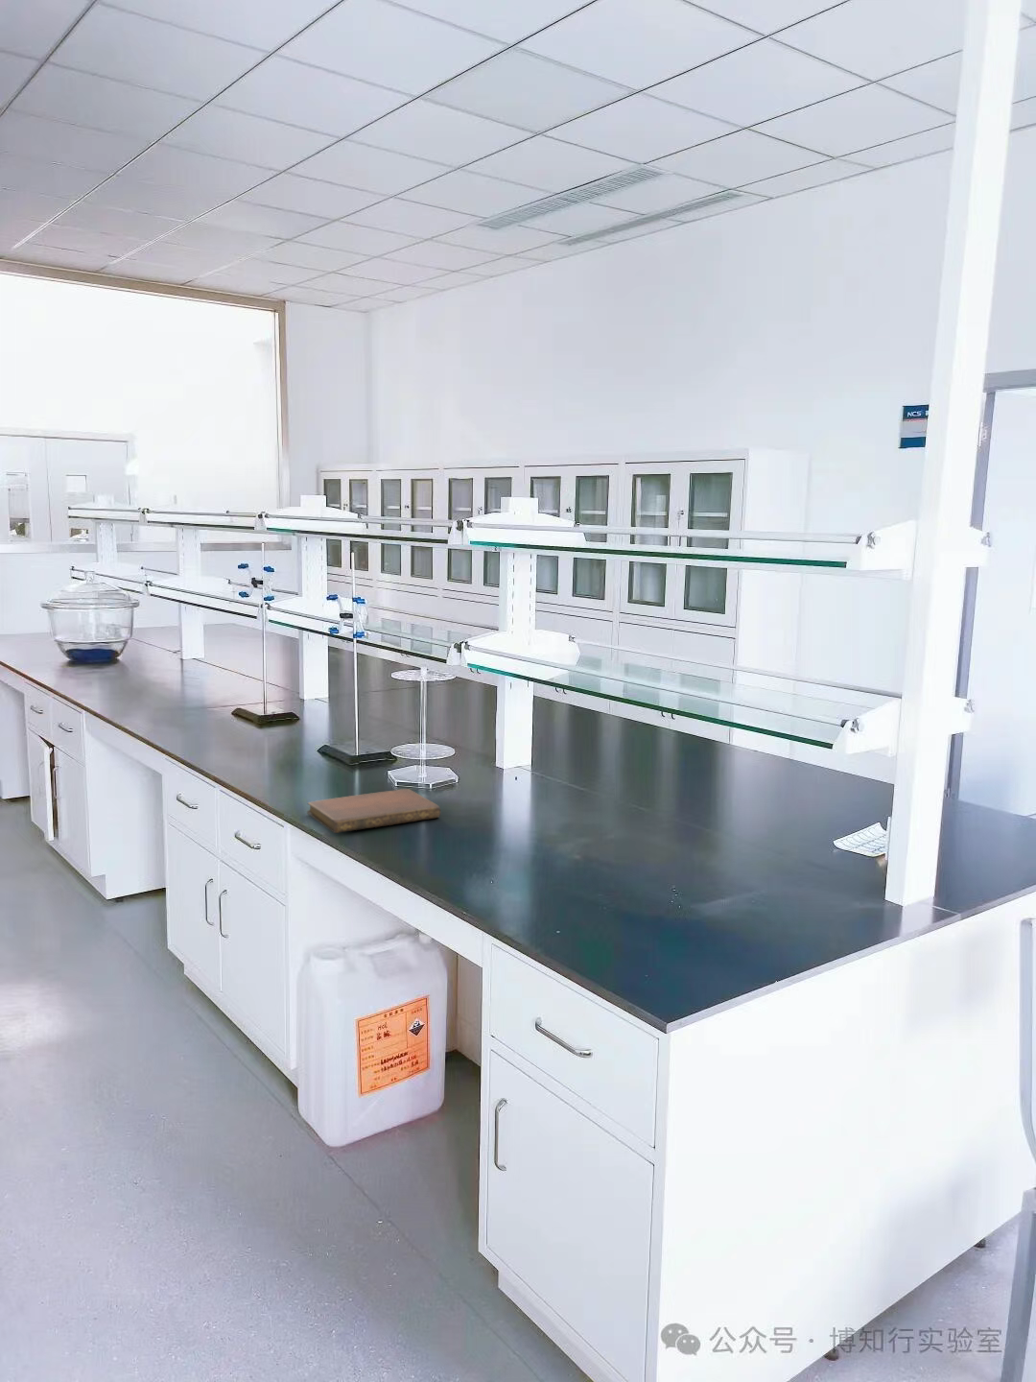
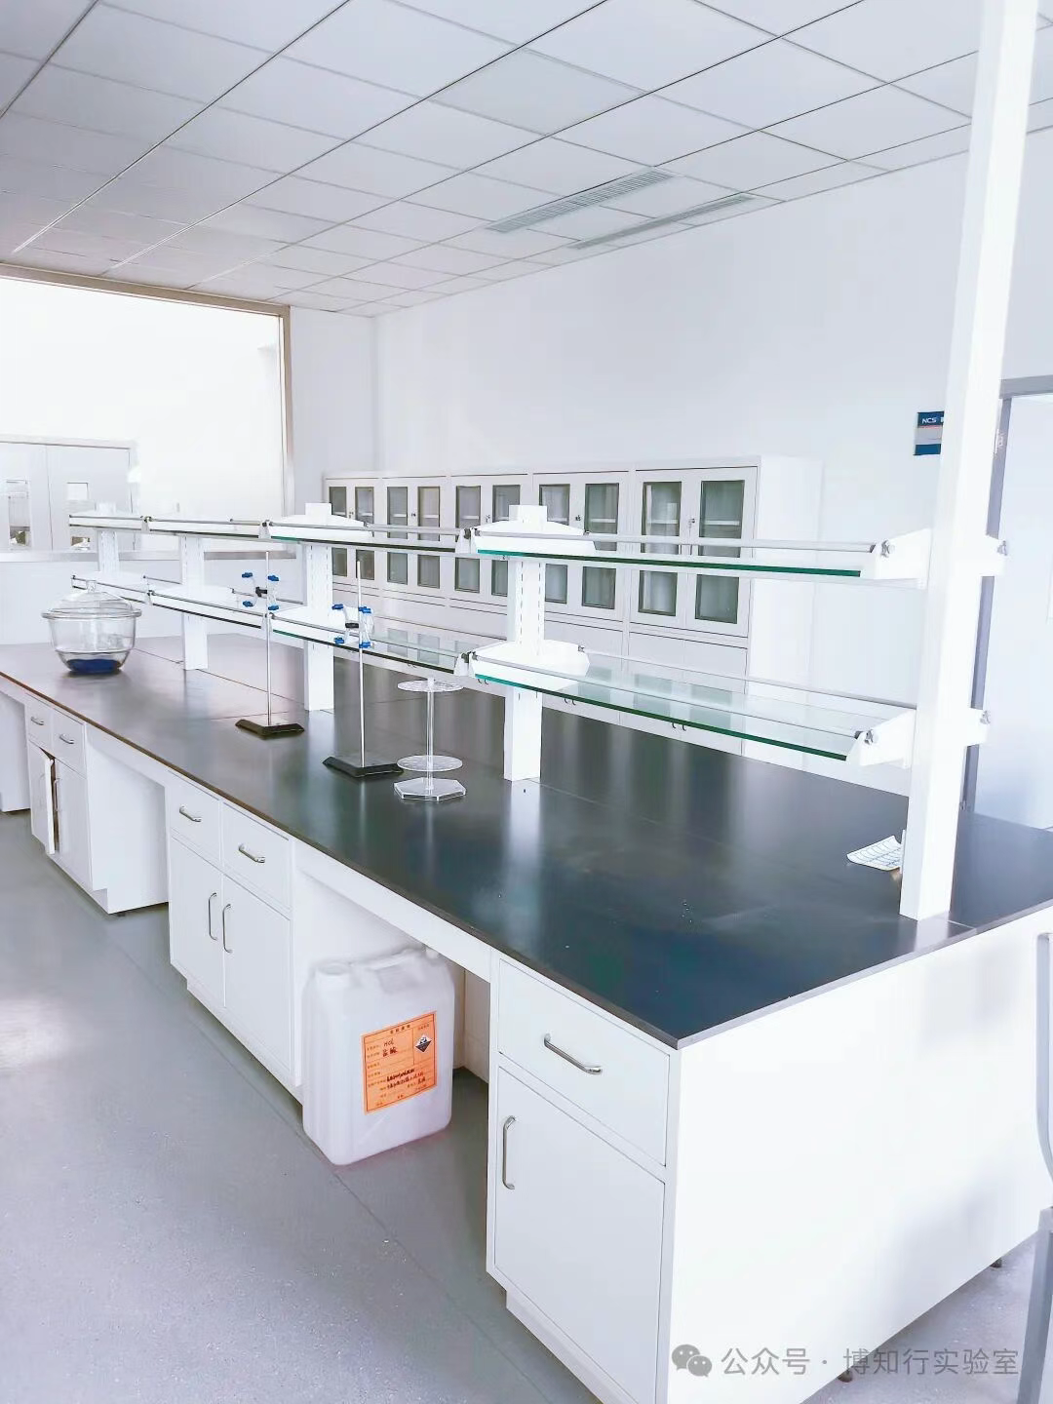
- notebook (373, 809)
